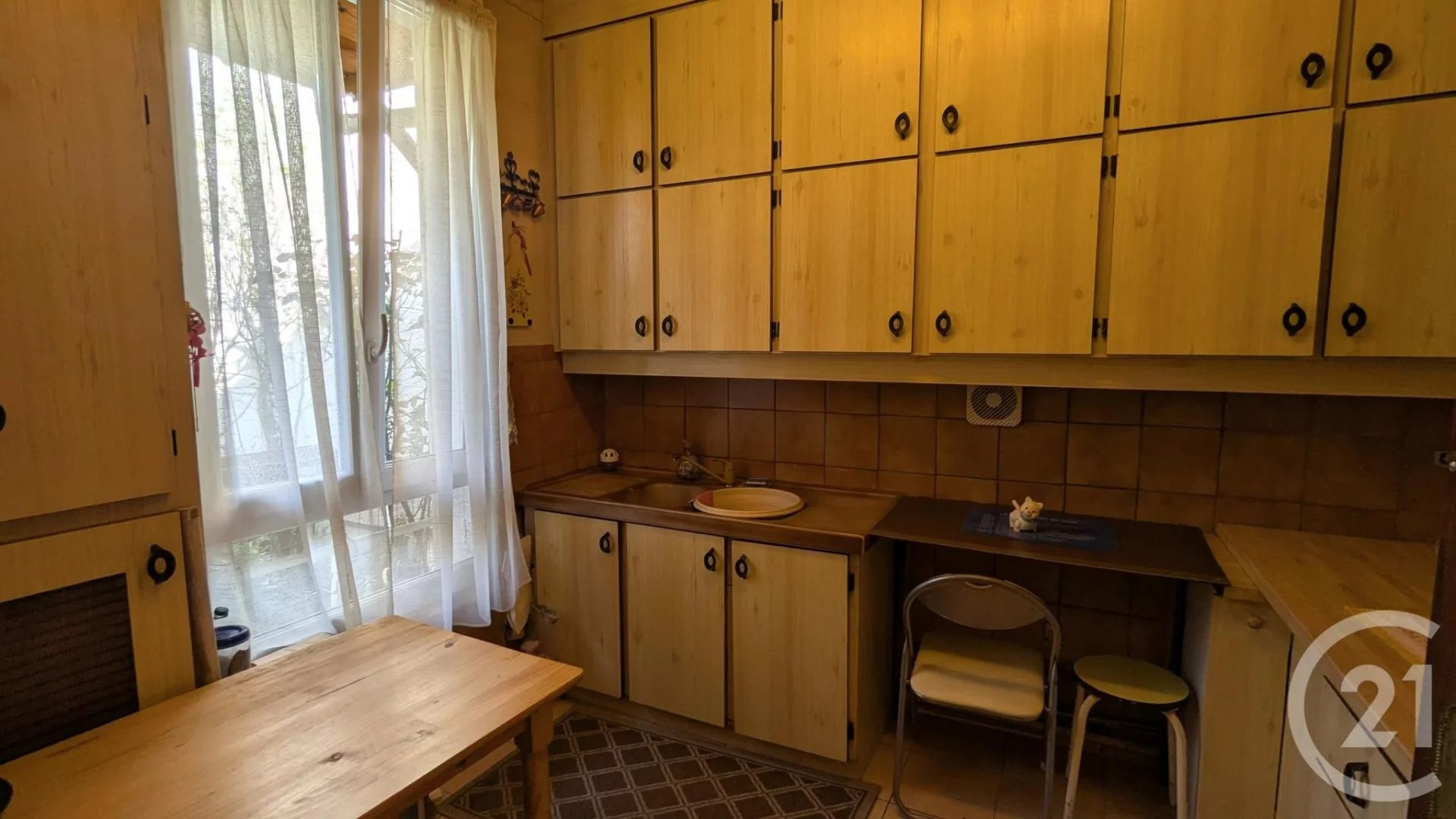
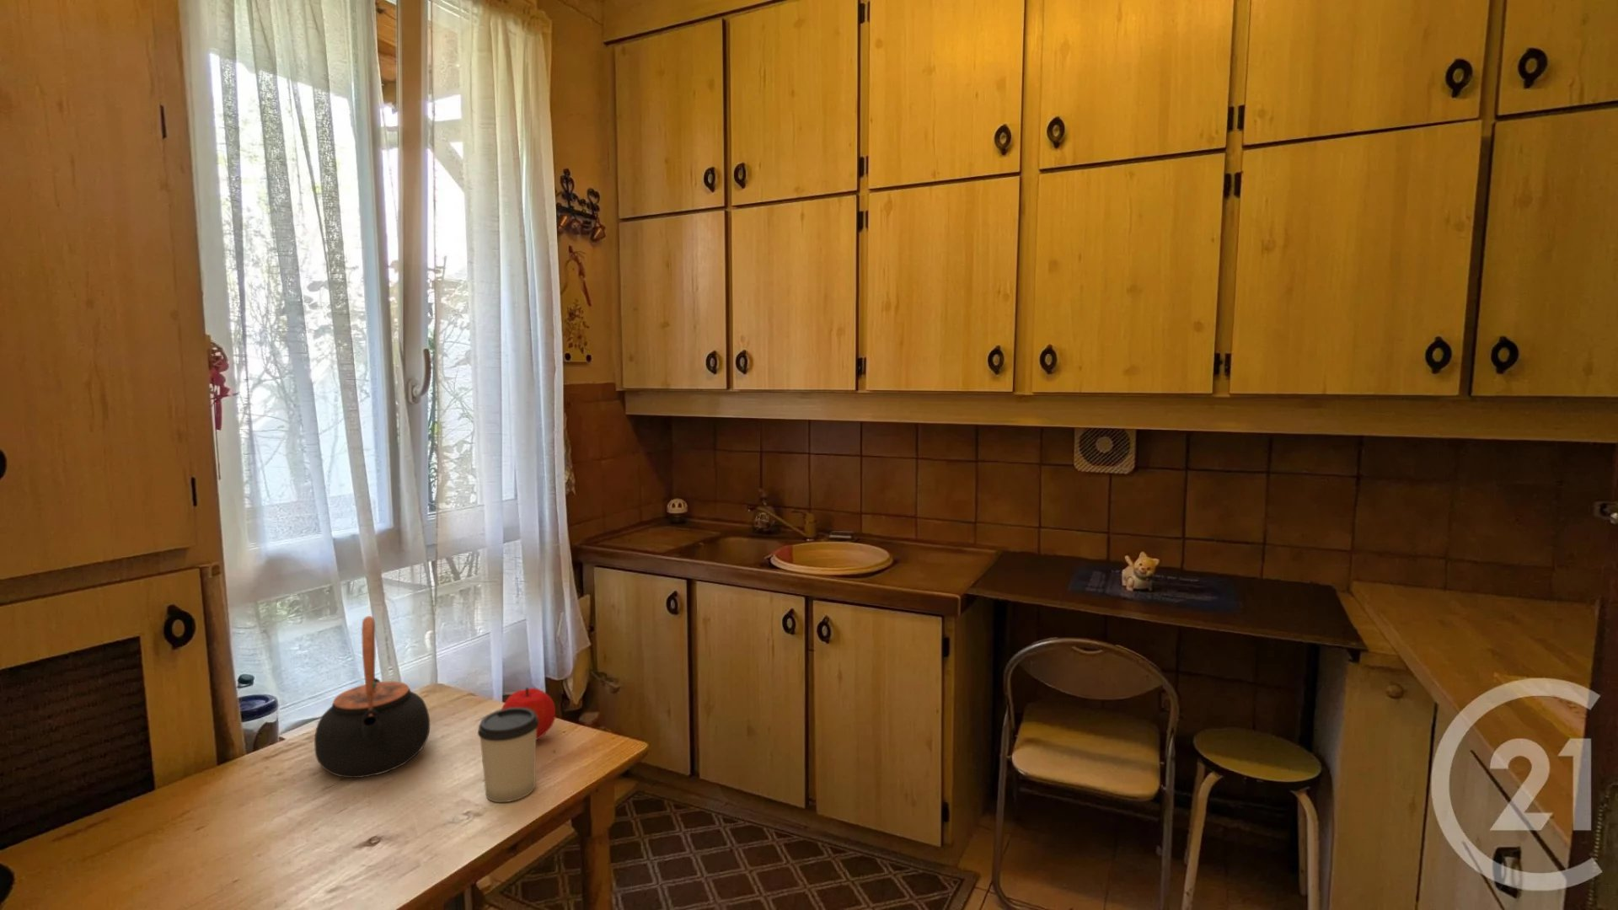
+ fruit (530, 709)
+ cup (509, 753)
+ teapot (371, 692)
